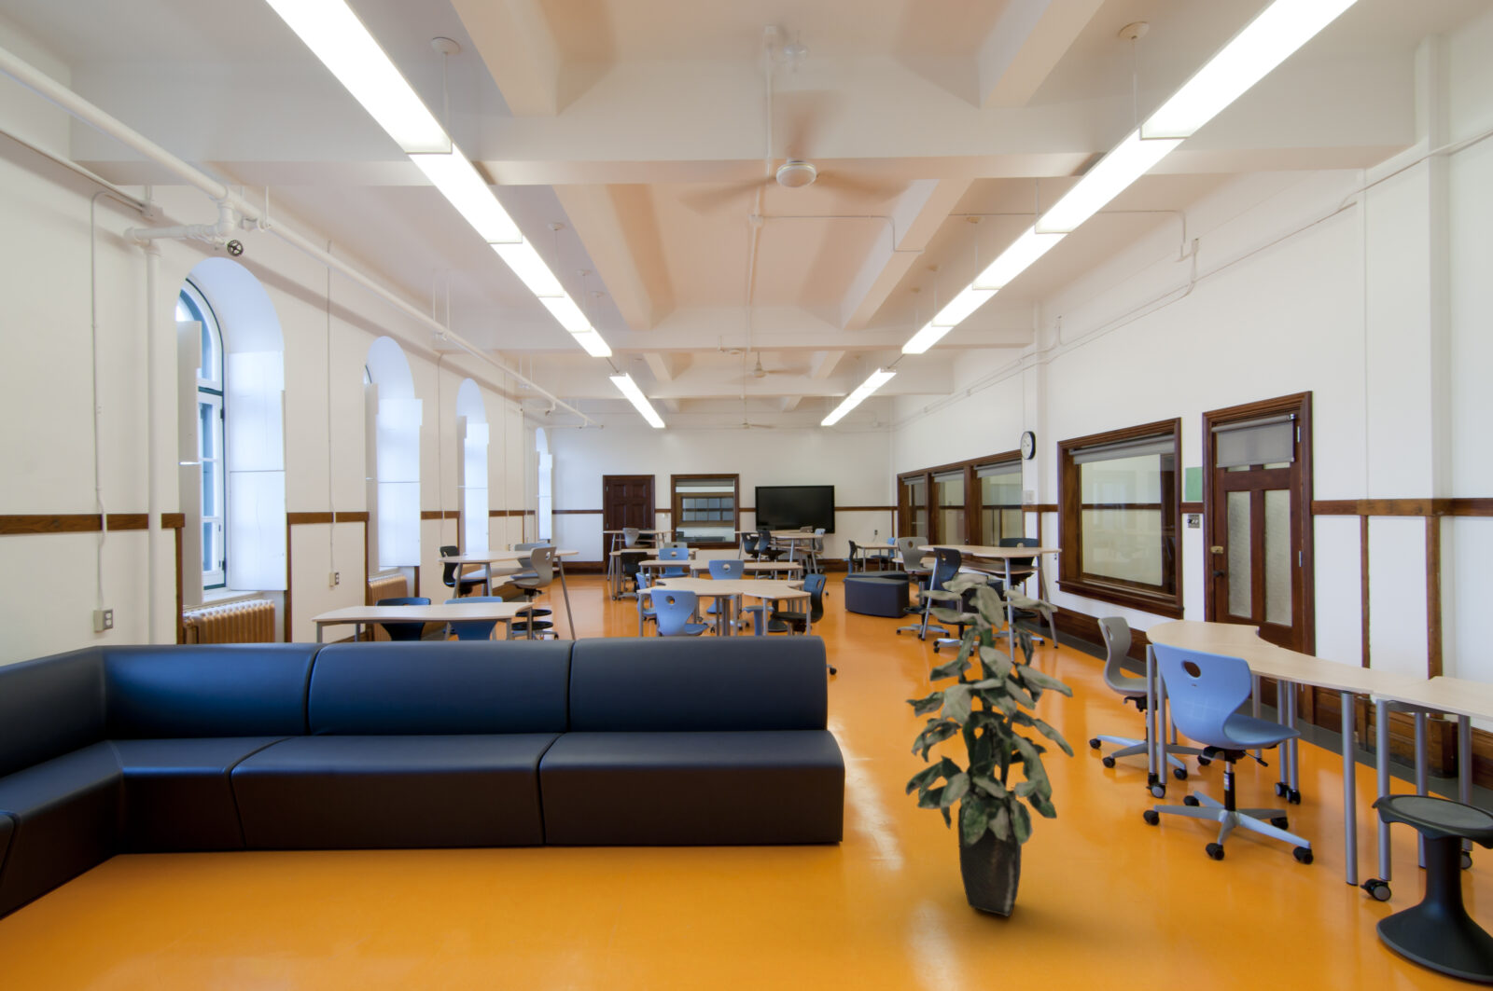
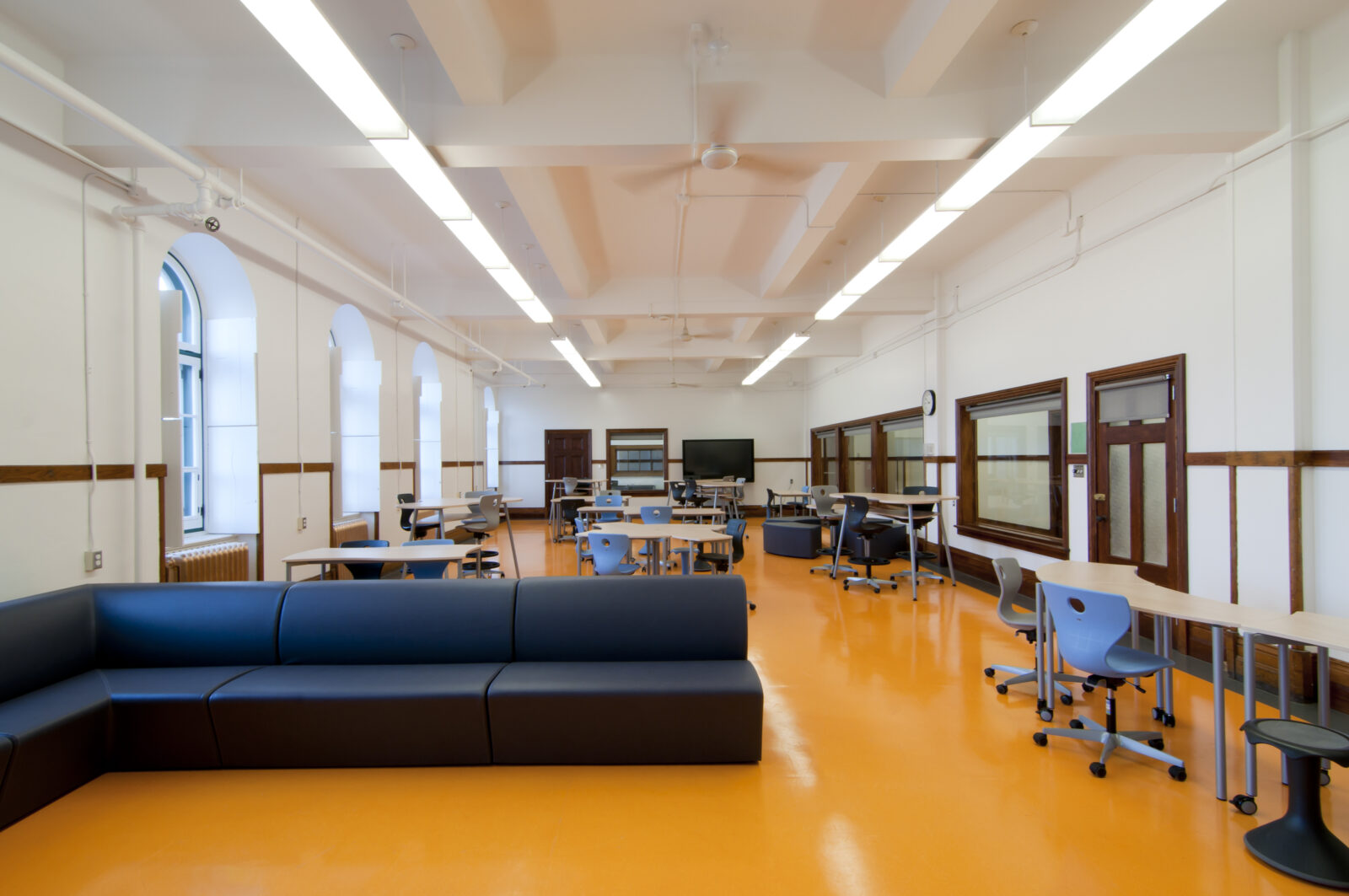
- indoor plant (982, 733)
